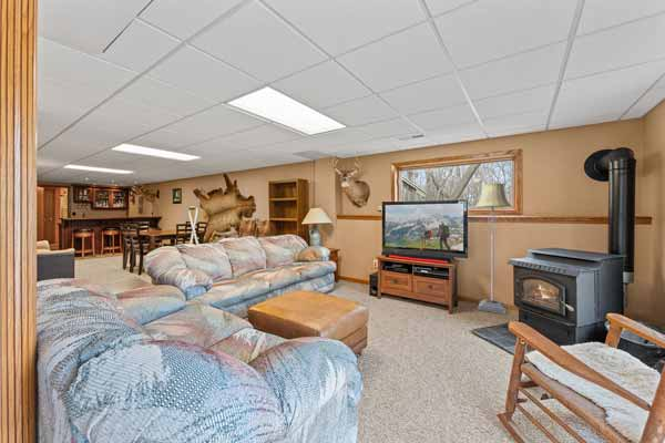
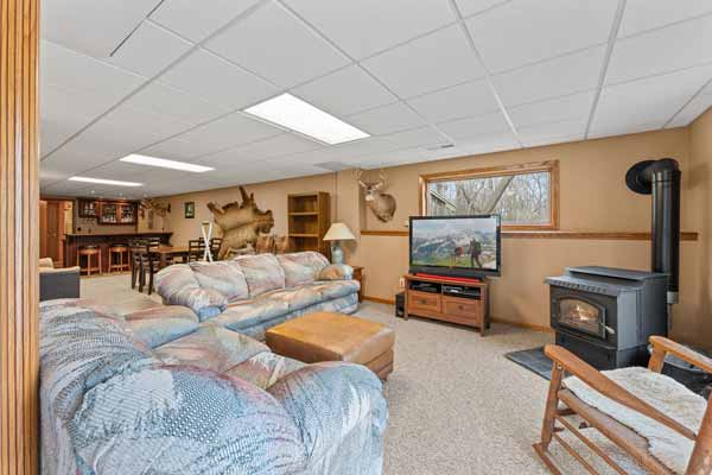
- floor lamp (492, 246)
